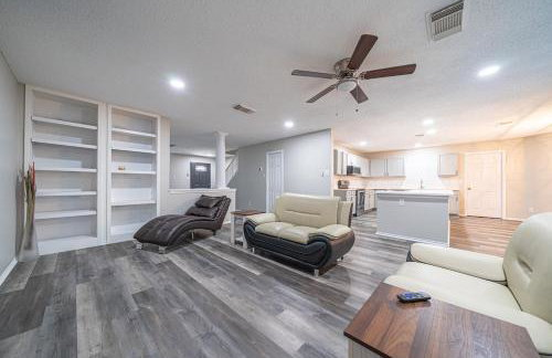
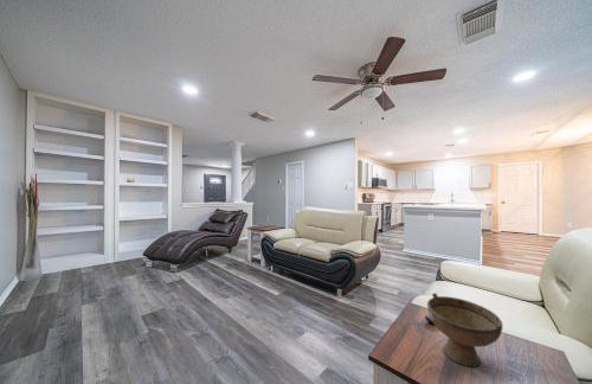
+ bowl (461, 331)
